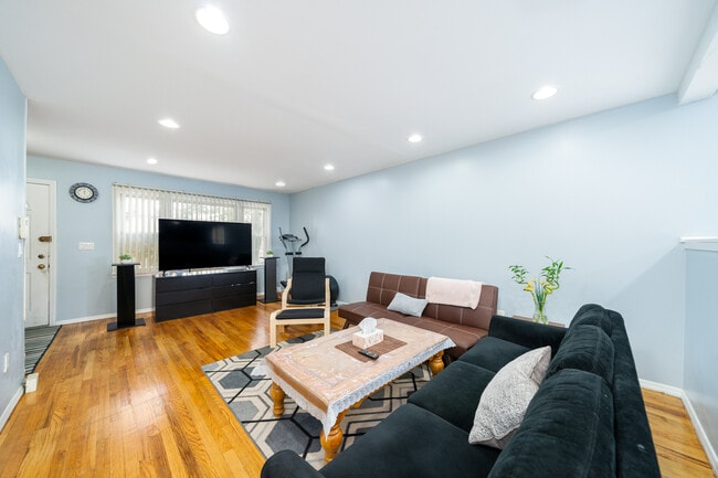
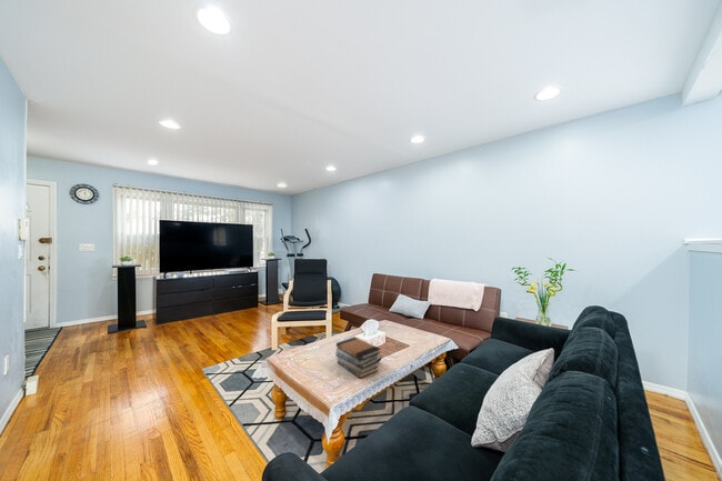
+ book stack (357, 355)
